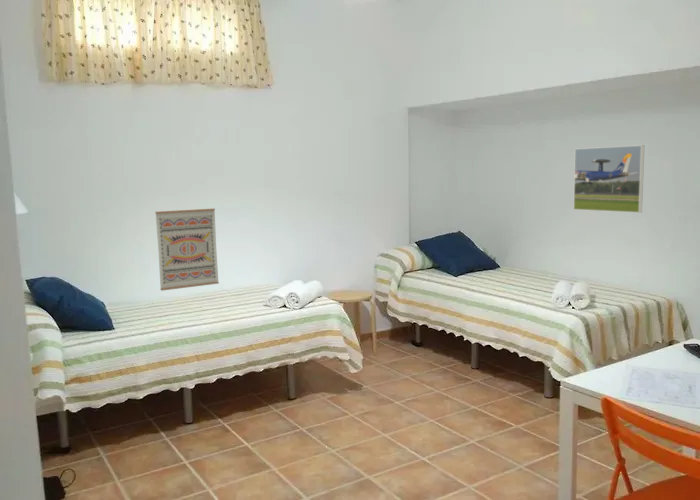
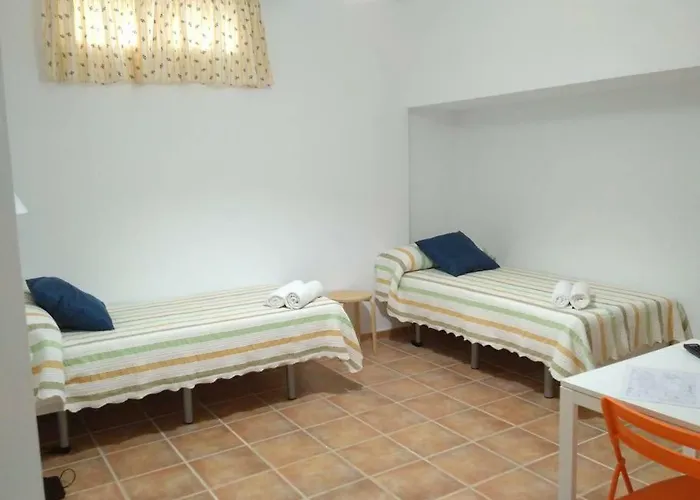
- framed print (606, 179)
- wall art (188, 248)
